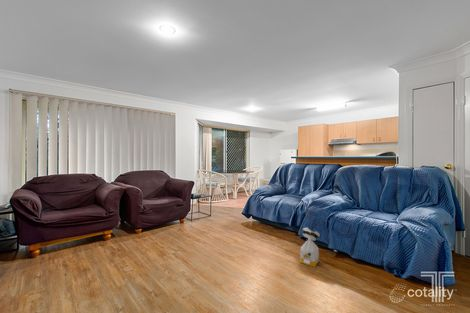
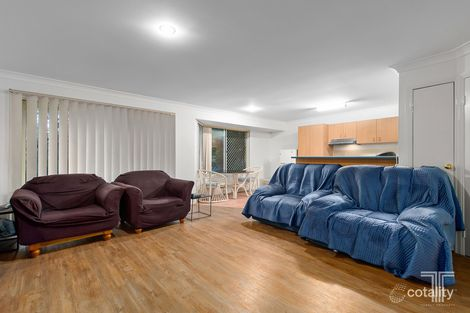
- bag (309, 245)
